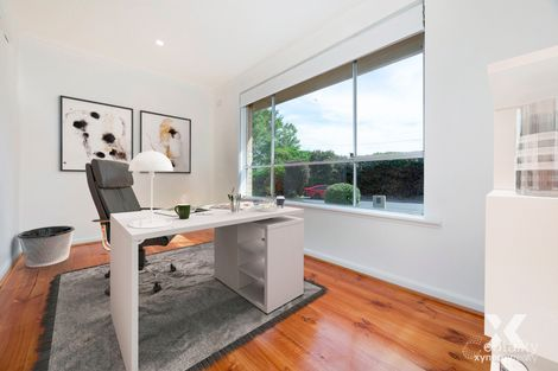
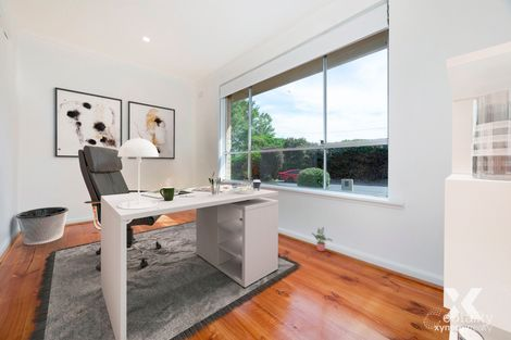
+ potted plant (322, 239)
